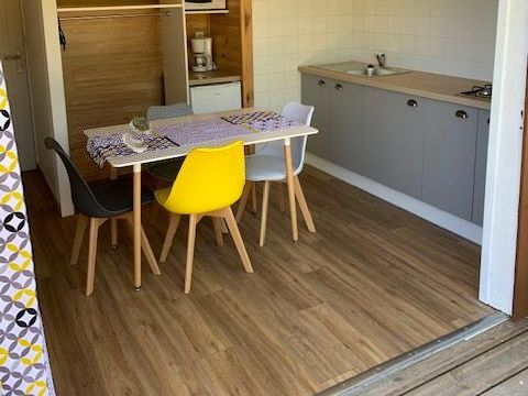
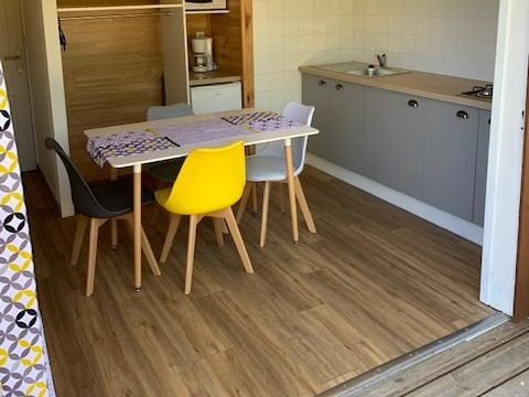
- succulent plant (138, 134)
